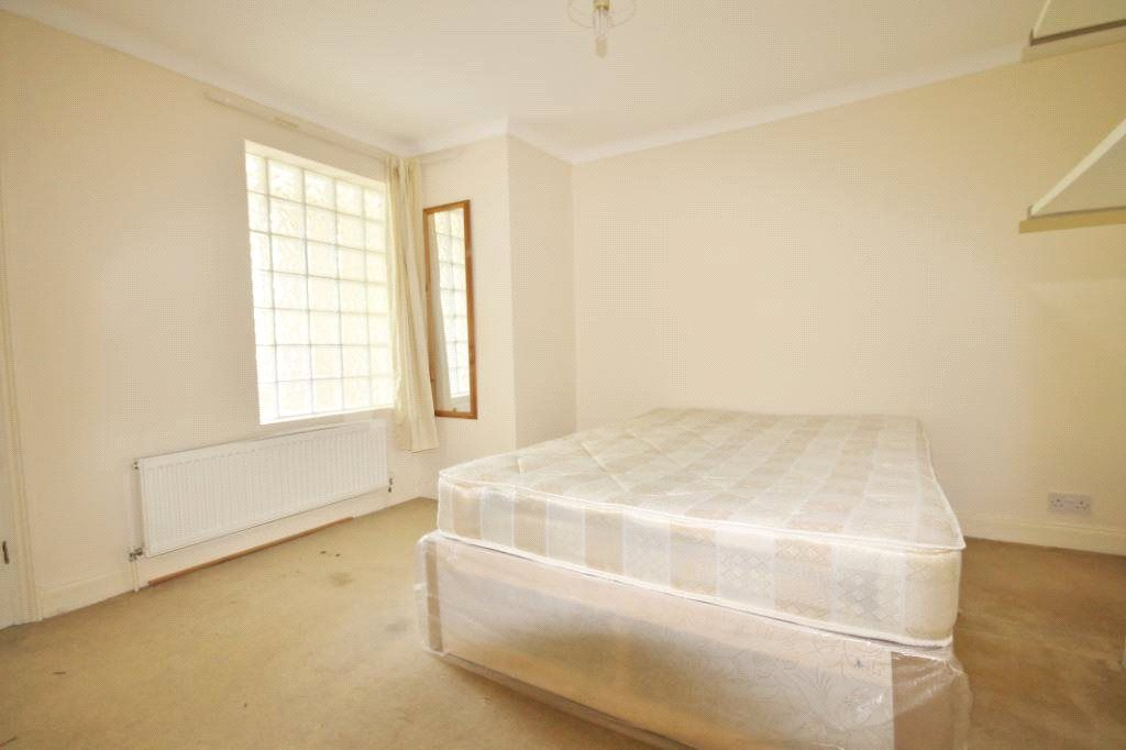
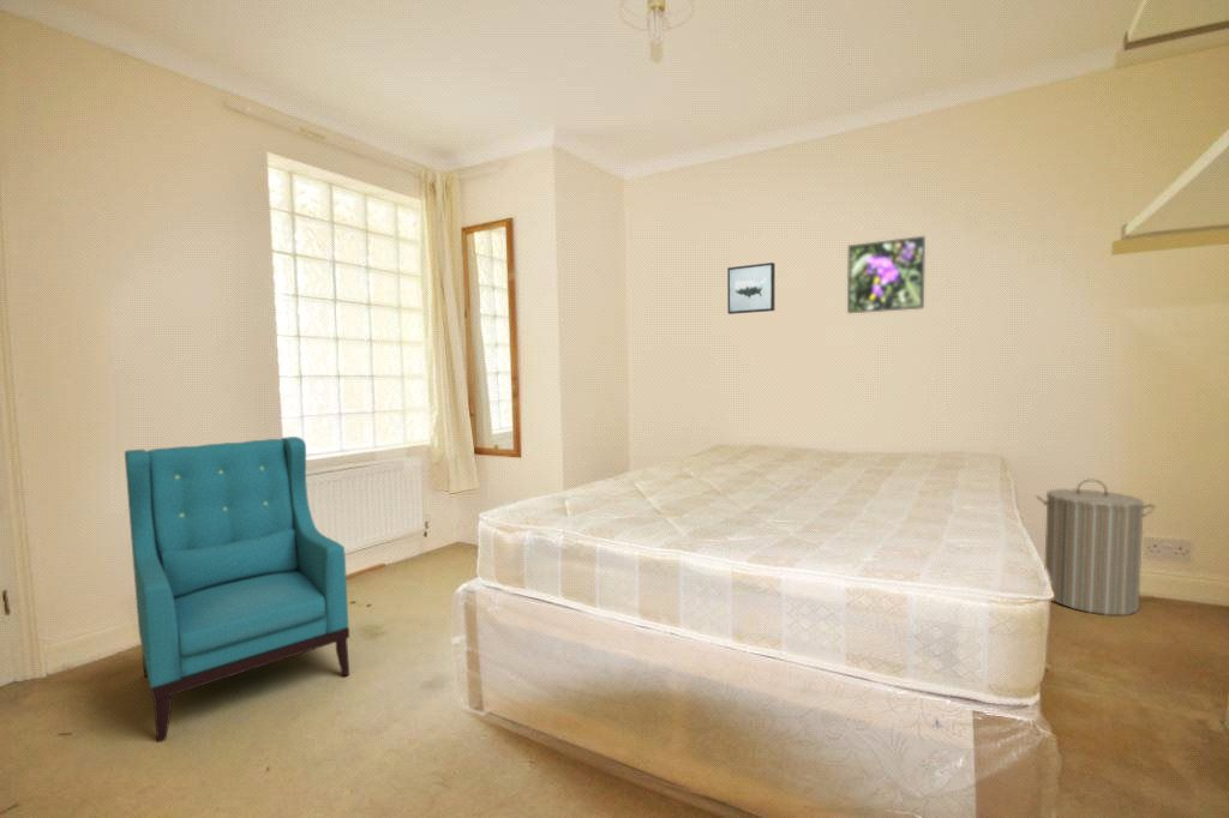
+ wall art (750, 288)
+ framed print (885, 276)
+ armchair (238, 563)
+ laundry hamper (1091, 540)
